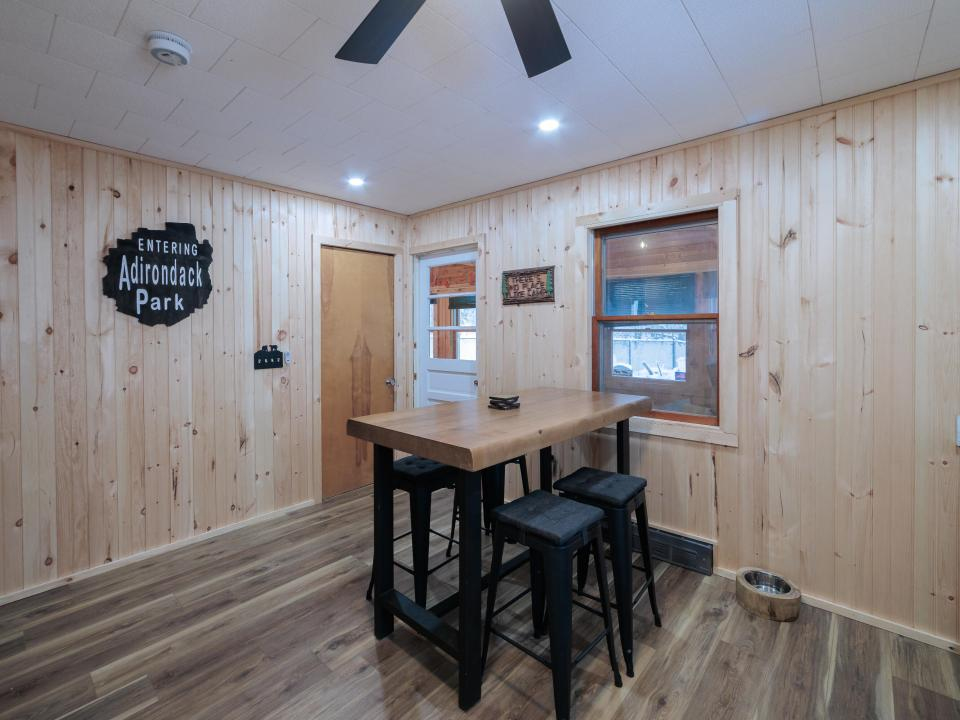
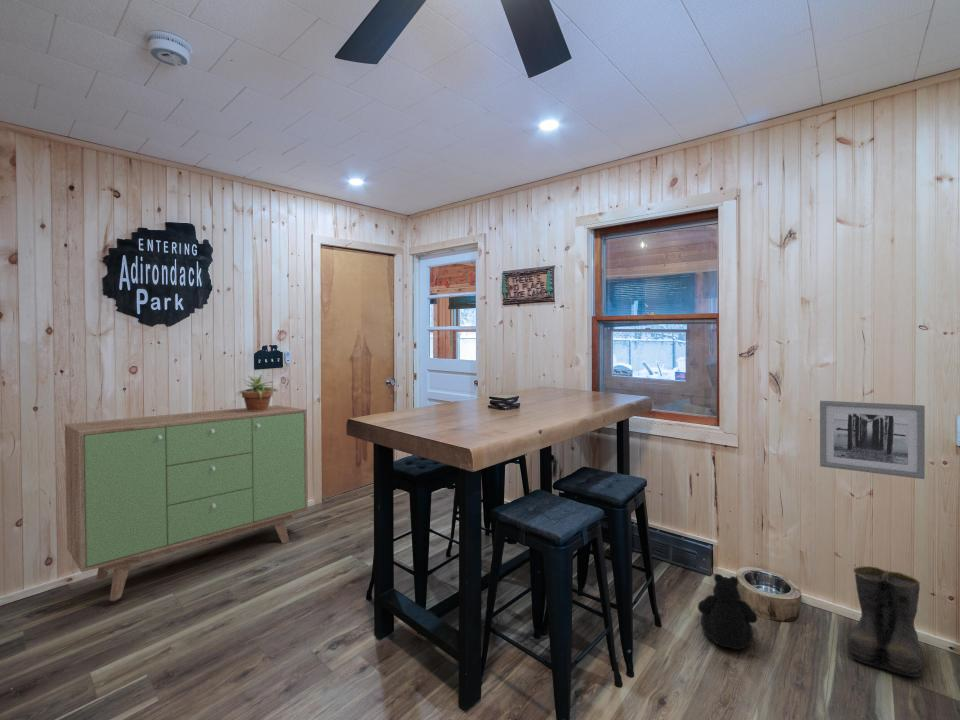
+ sideboard (200, 488)
+ wall art (869, 437)
+ potted plant (255, 392)
+ plush toy (726, 603)
+ boots (884, 615)
